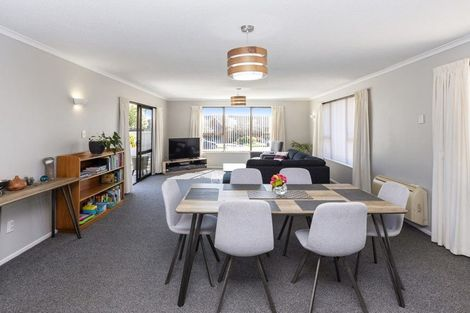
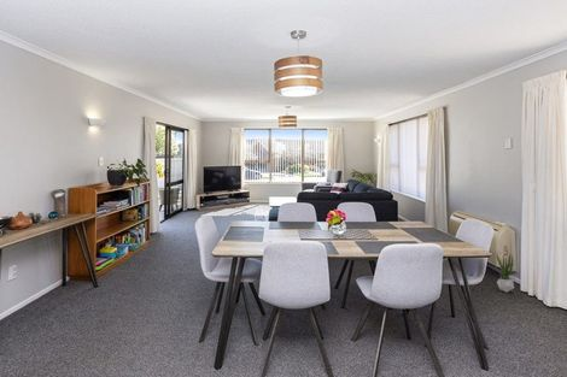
+ potted plant (505, 272)
